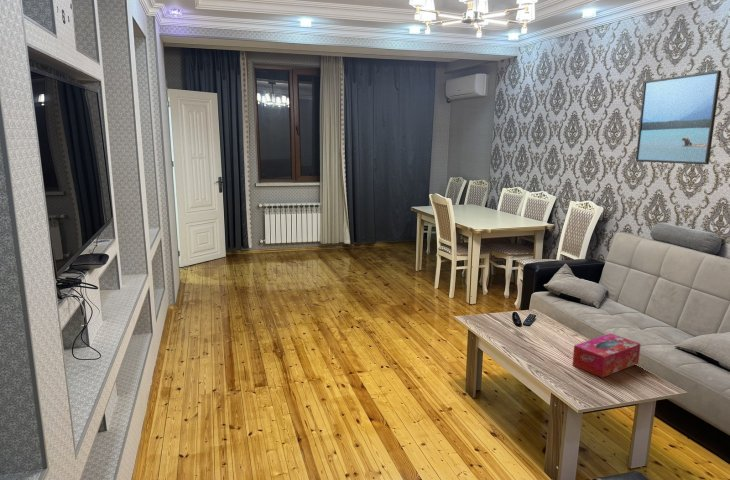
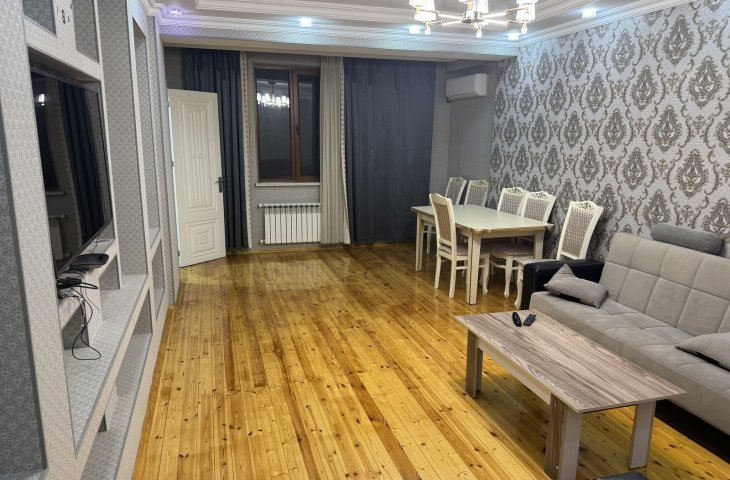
- tissue box (606, 354)
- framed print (674, 120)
